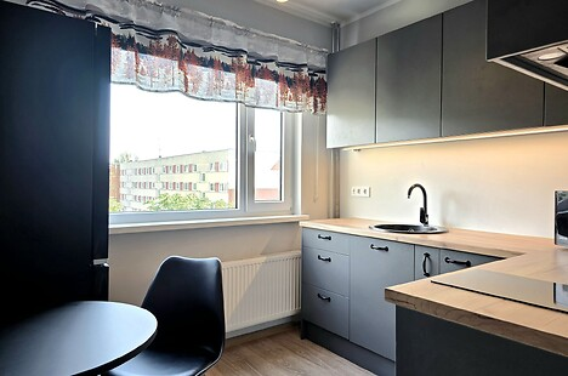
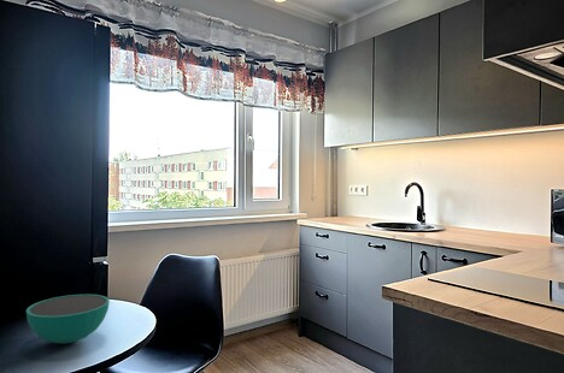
+ bowl (69, 322)
